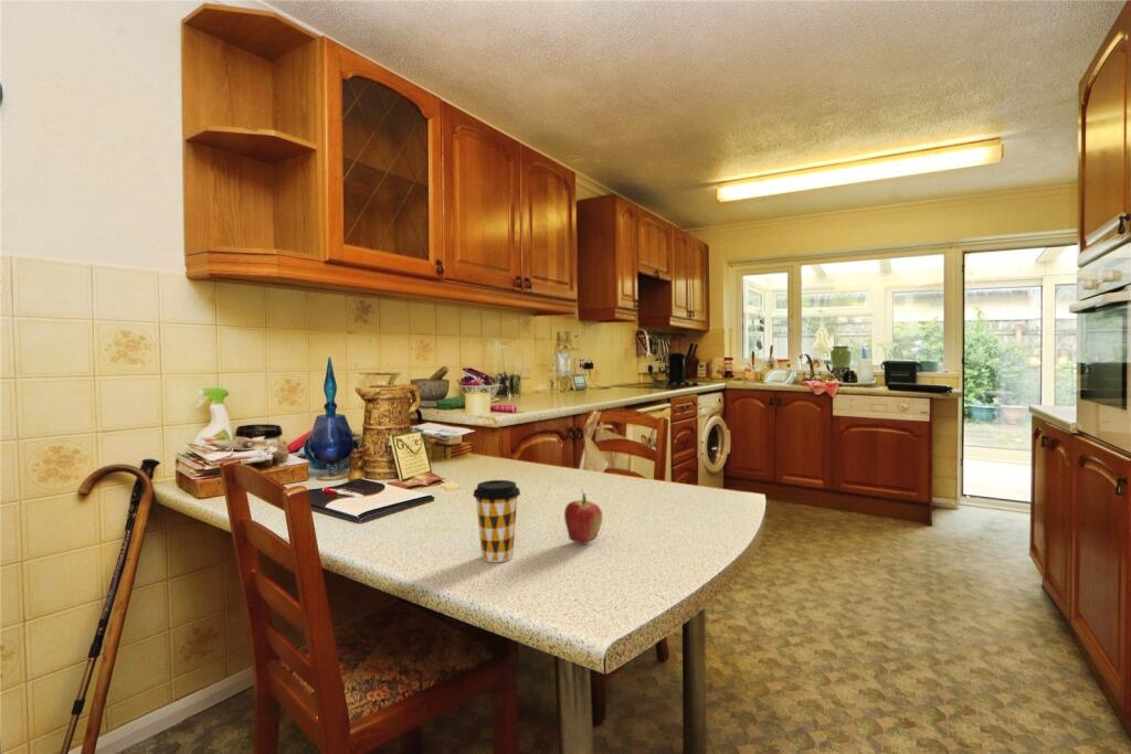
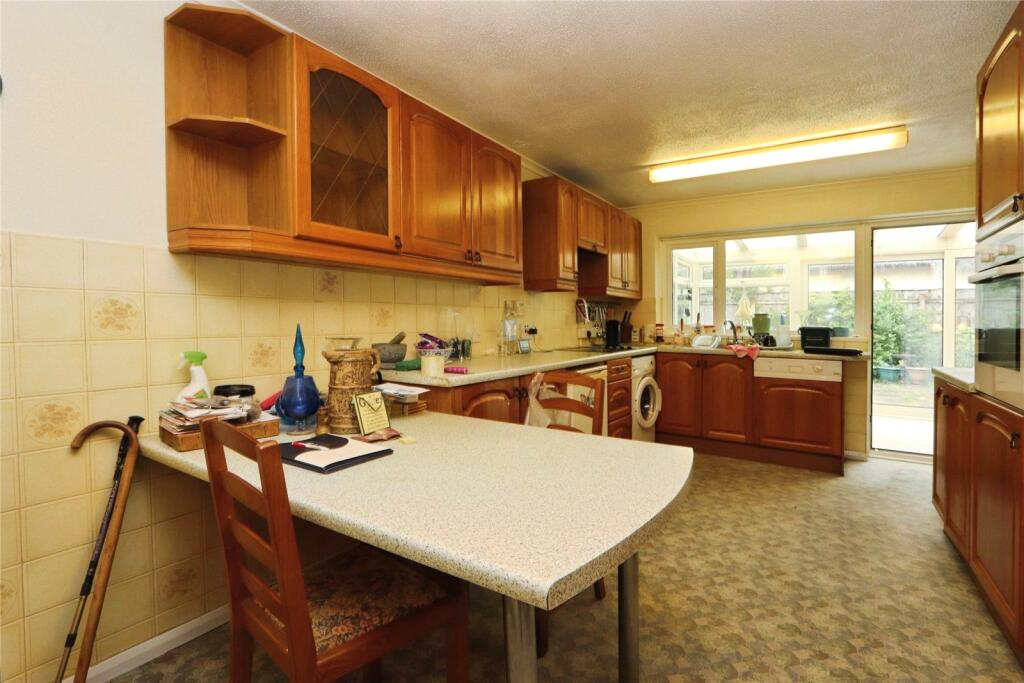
- fruit (583, 513)
- coffee cup (497, 520)
